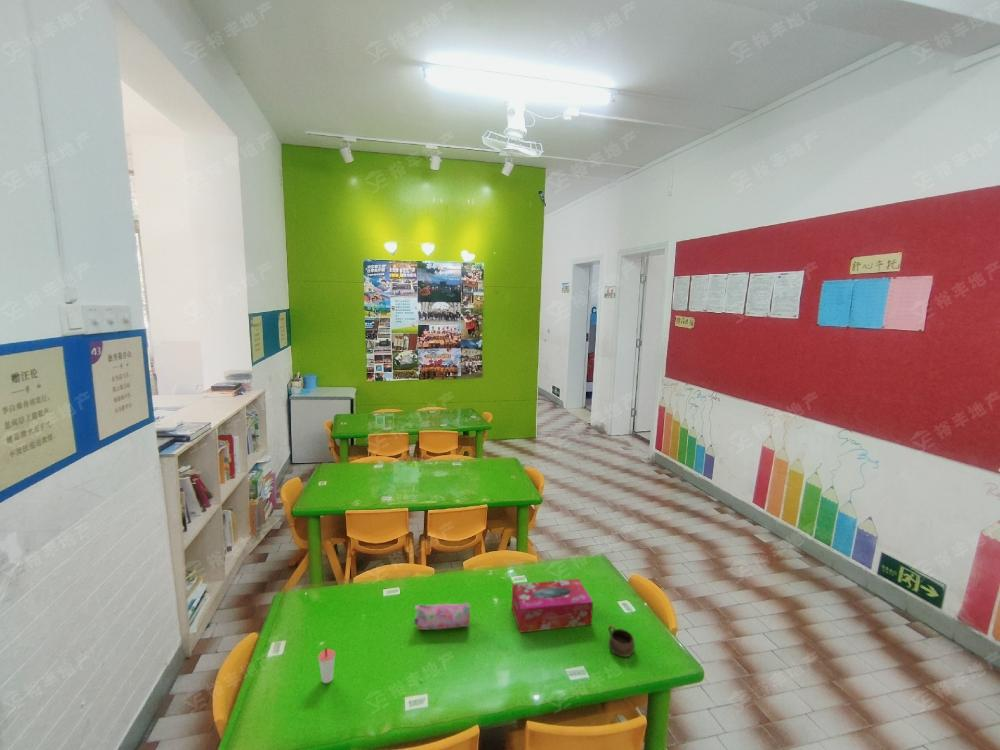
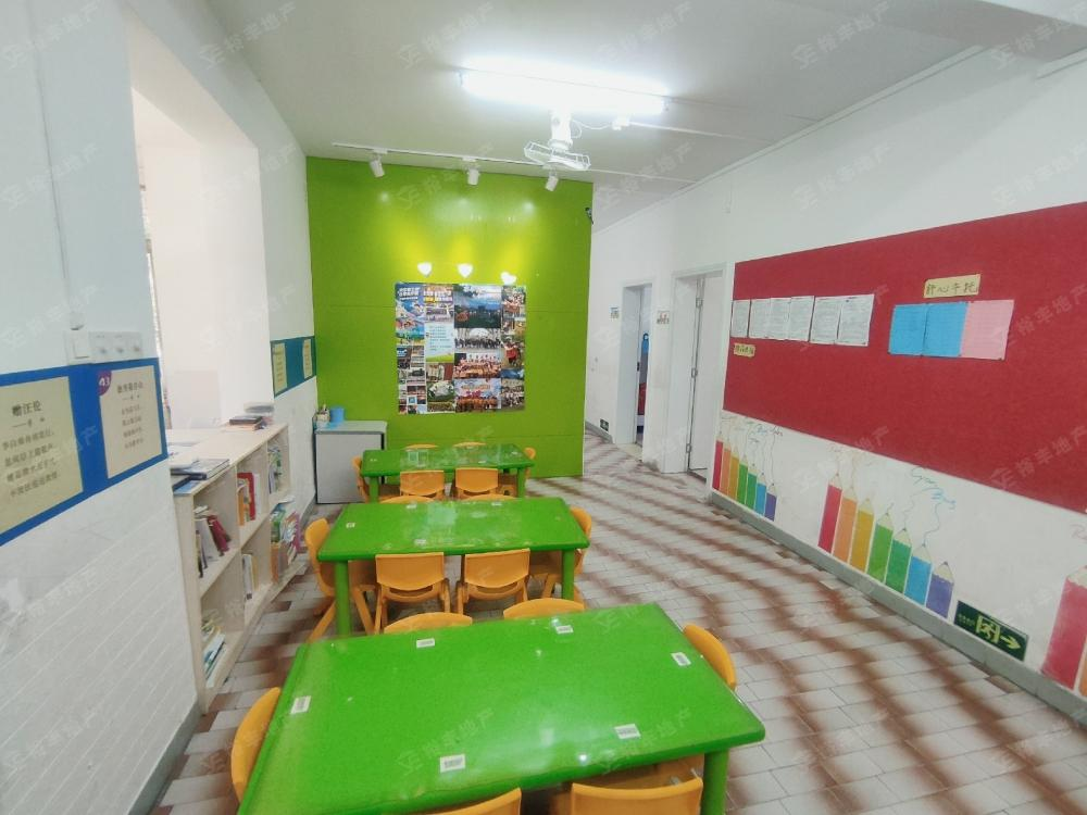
- cup (327, 663)
- tissue box (551, 604)
- cup (620, 639)
- pencil case (442, 615)
